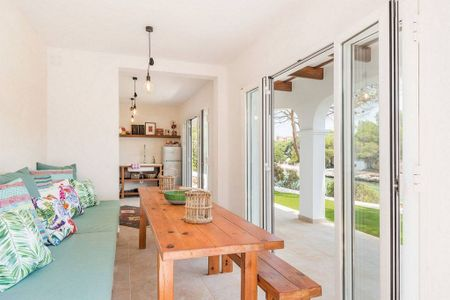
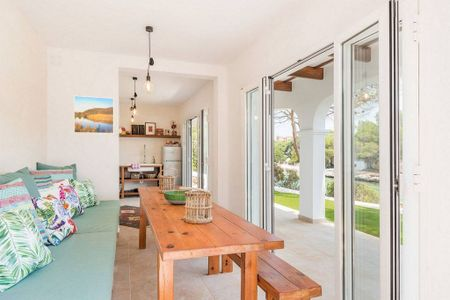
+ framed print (94, 115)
